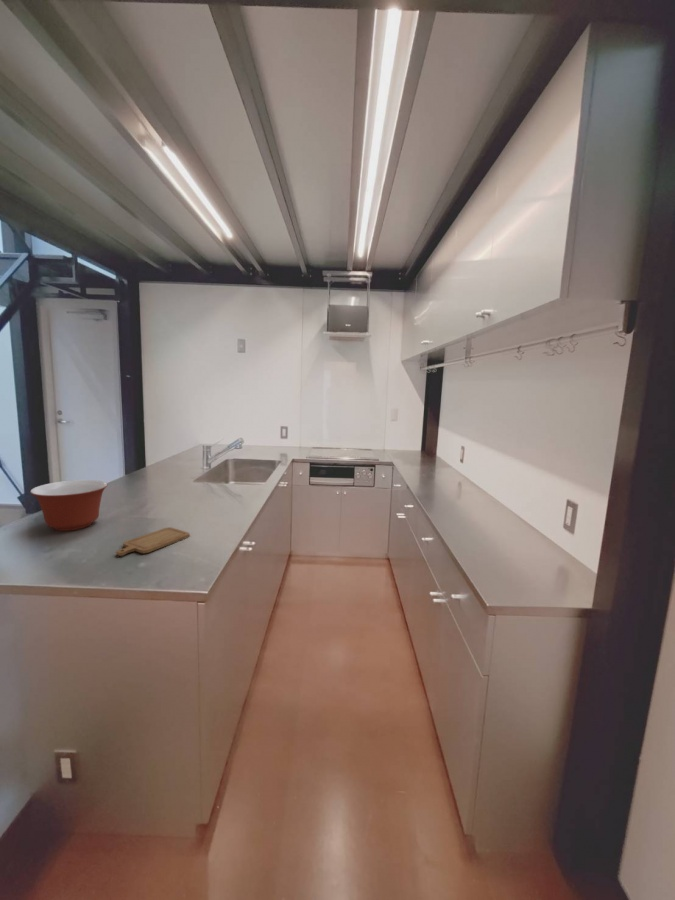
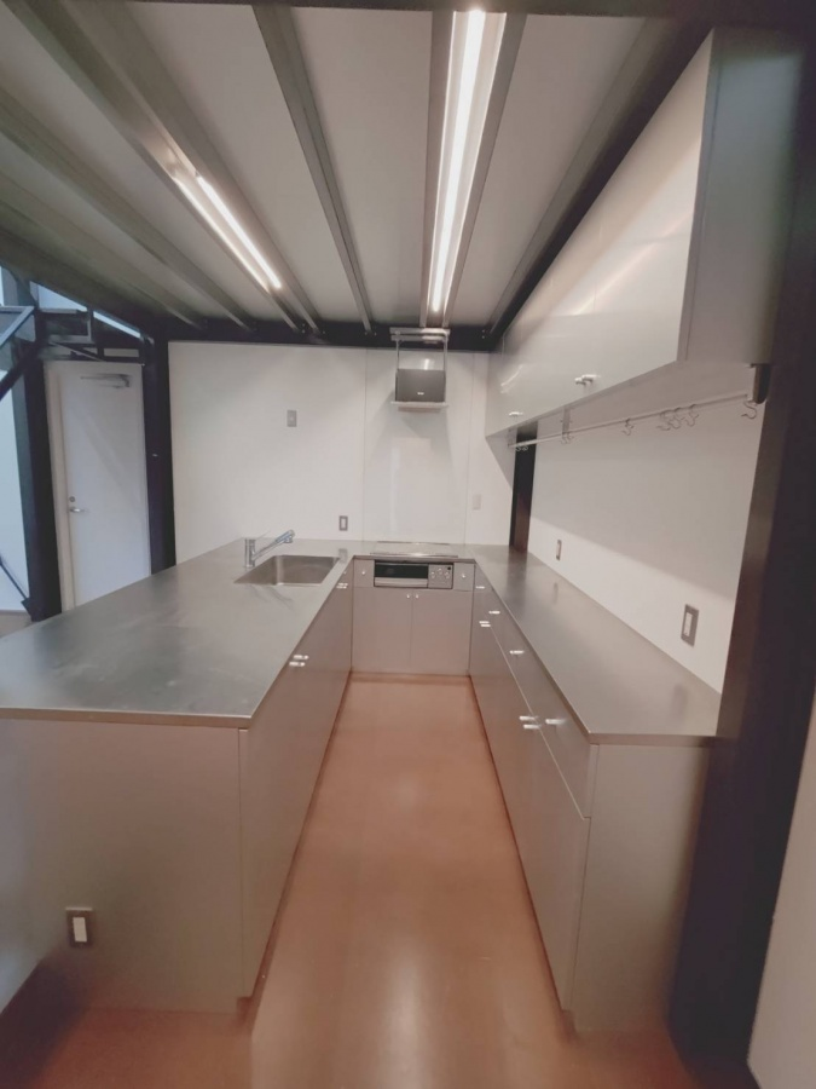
- mixing bowl (72, 506)
- chopping board (151, 541)
